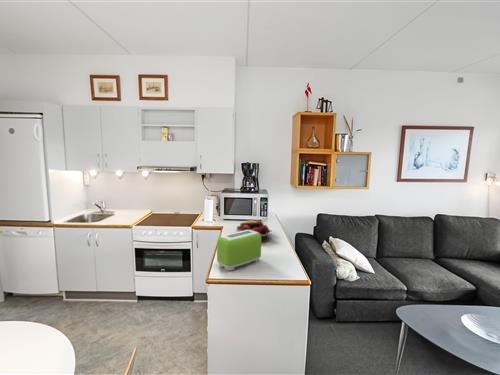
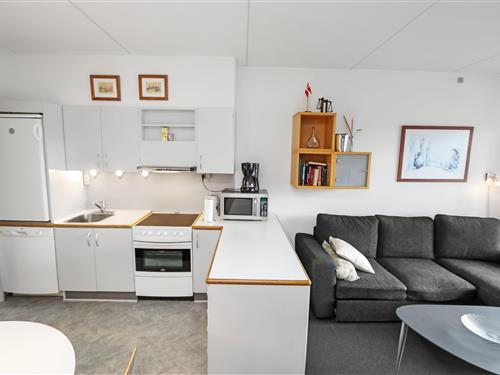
- toaster (239, 248)
- fruit basket (253, 228)
